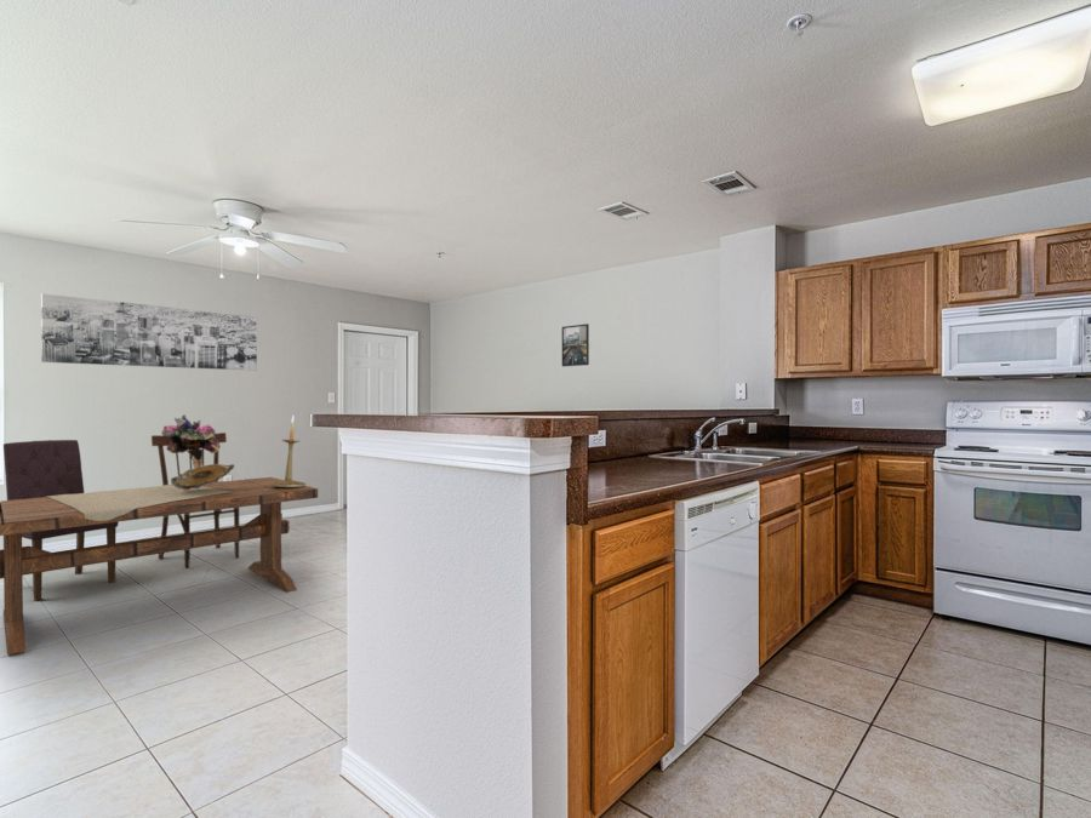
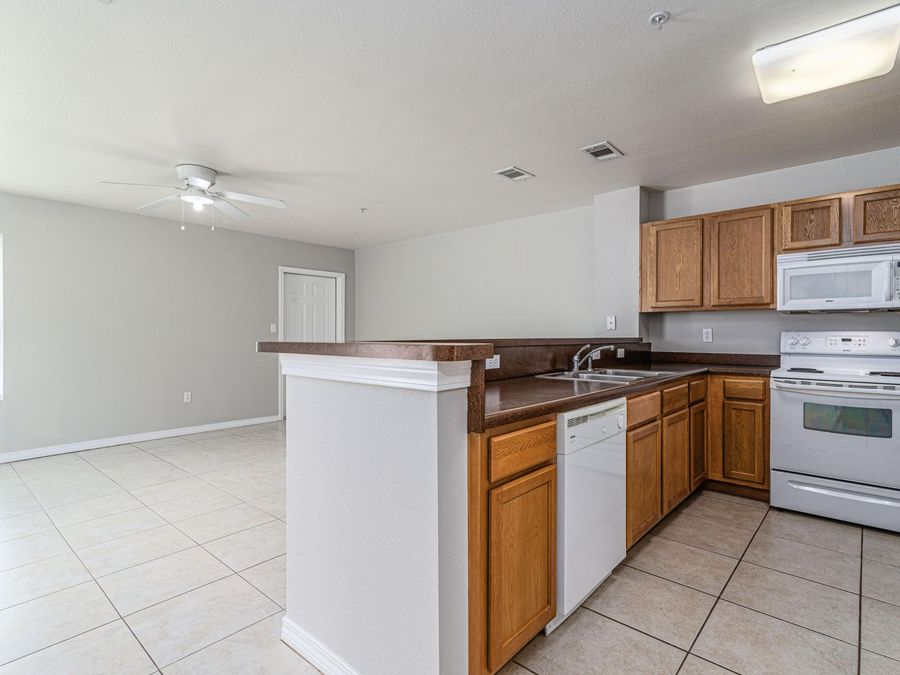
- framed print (575, 345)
- dining chair (58, 528)
- dining chair (201, 514)
- dining table (149, 548)
- bouquet (199, 453)
- wall art (161, 336)
- candlestick (289, 450)
